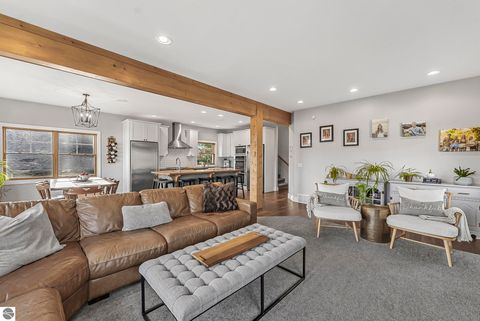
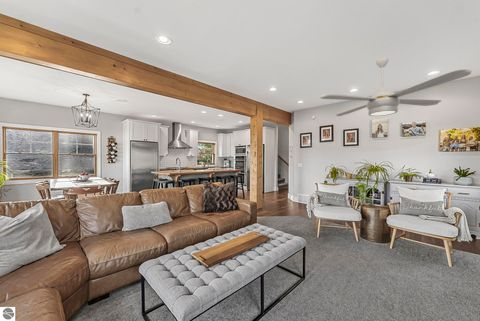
+ ceiling fan (382, 86)
